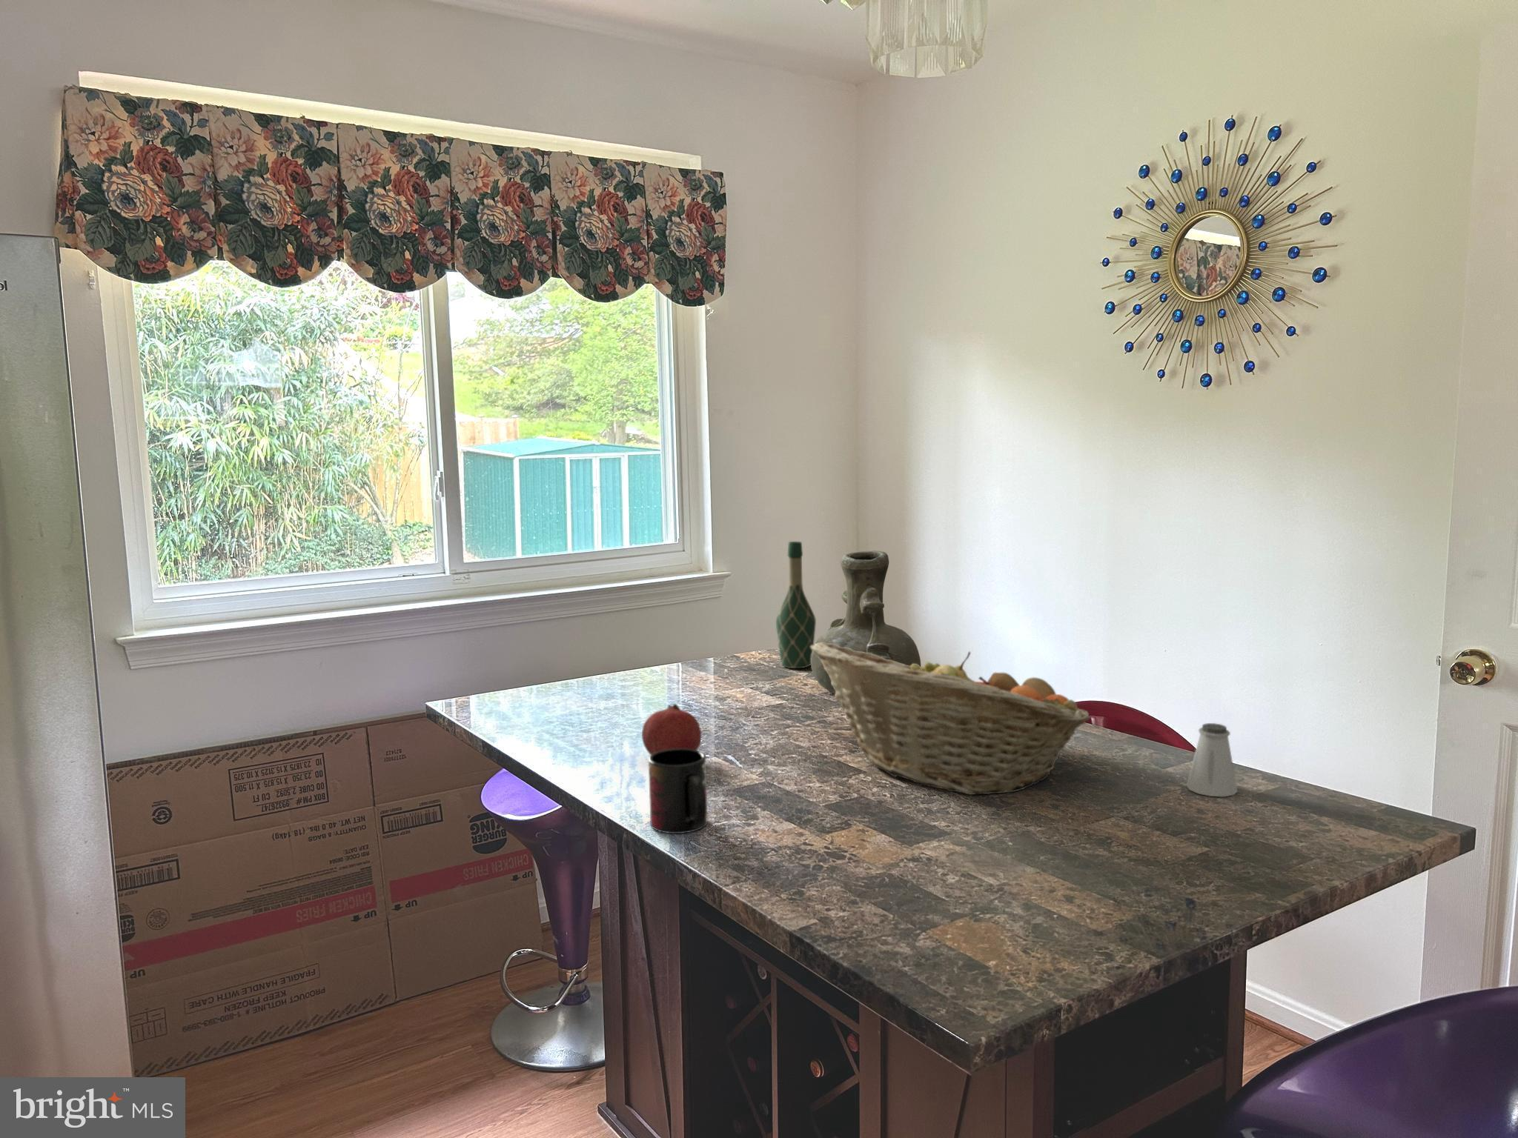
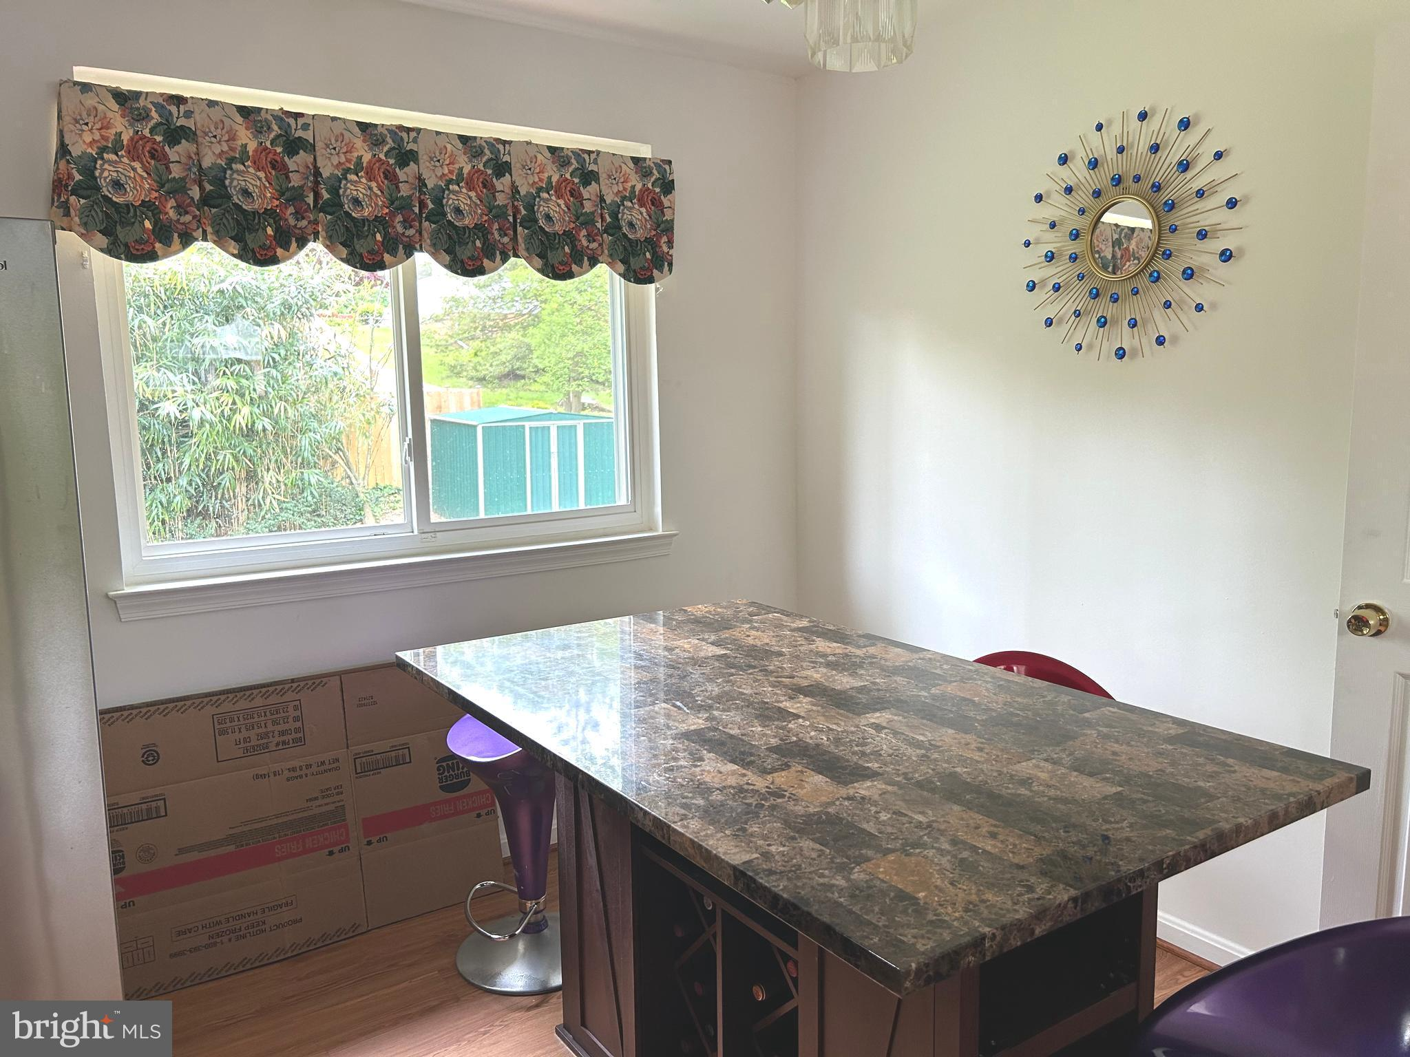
- fruit (672, 733)
- mug (684, 794)
- vase (865, 620)
- fruit basket (943, 703)
- wine bottle (795, 604)
- saltshaker (1213, 757)
